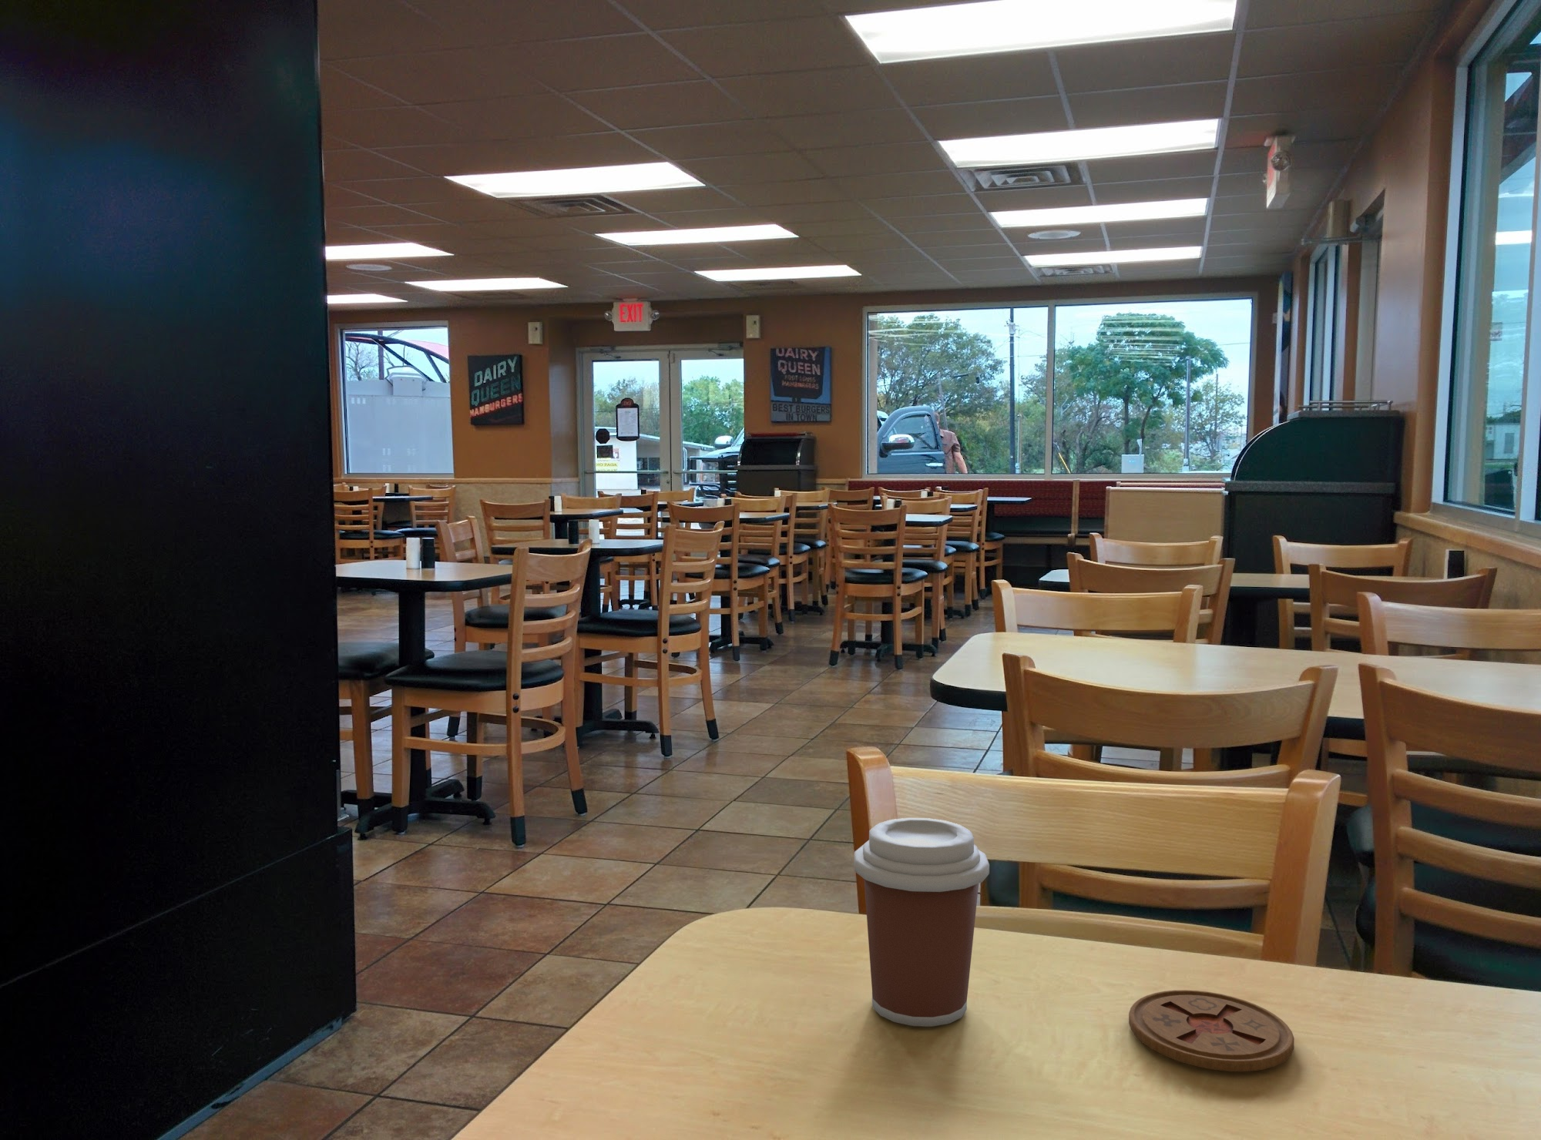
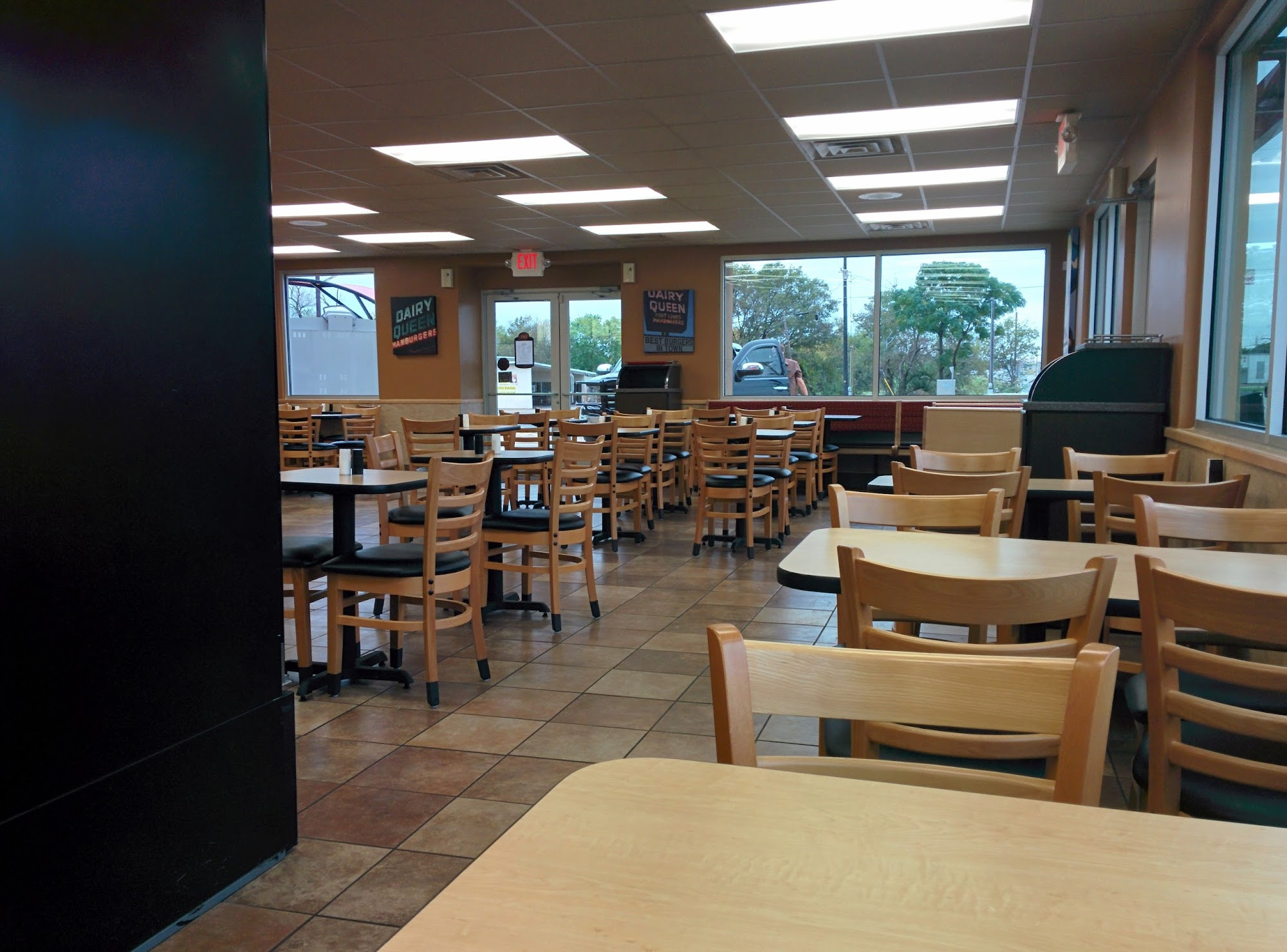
- coaster (1209, 1027)
- coffee cup (920, 918)
